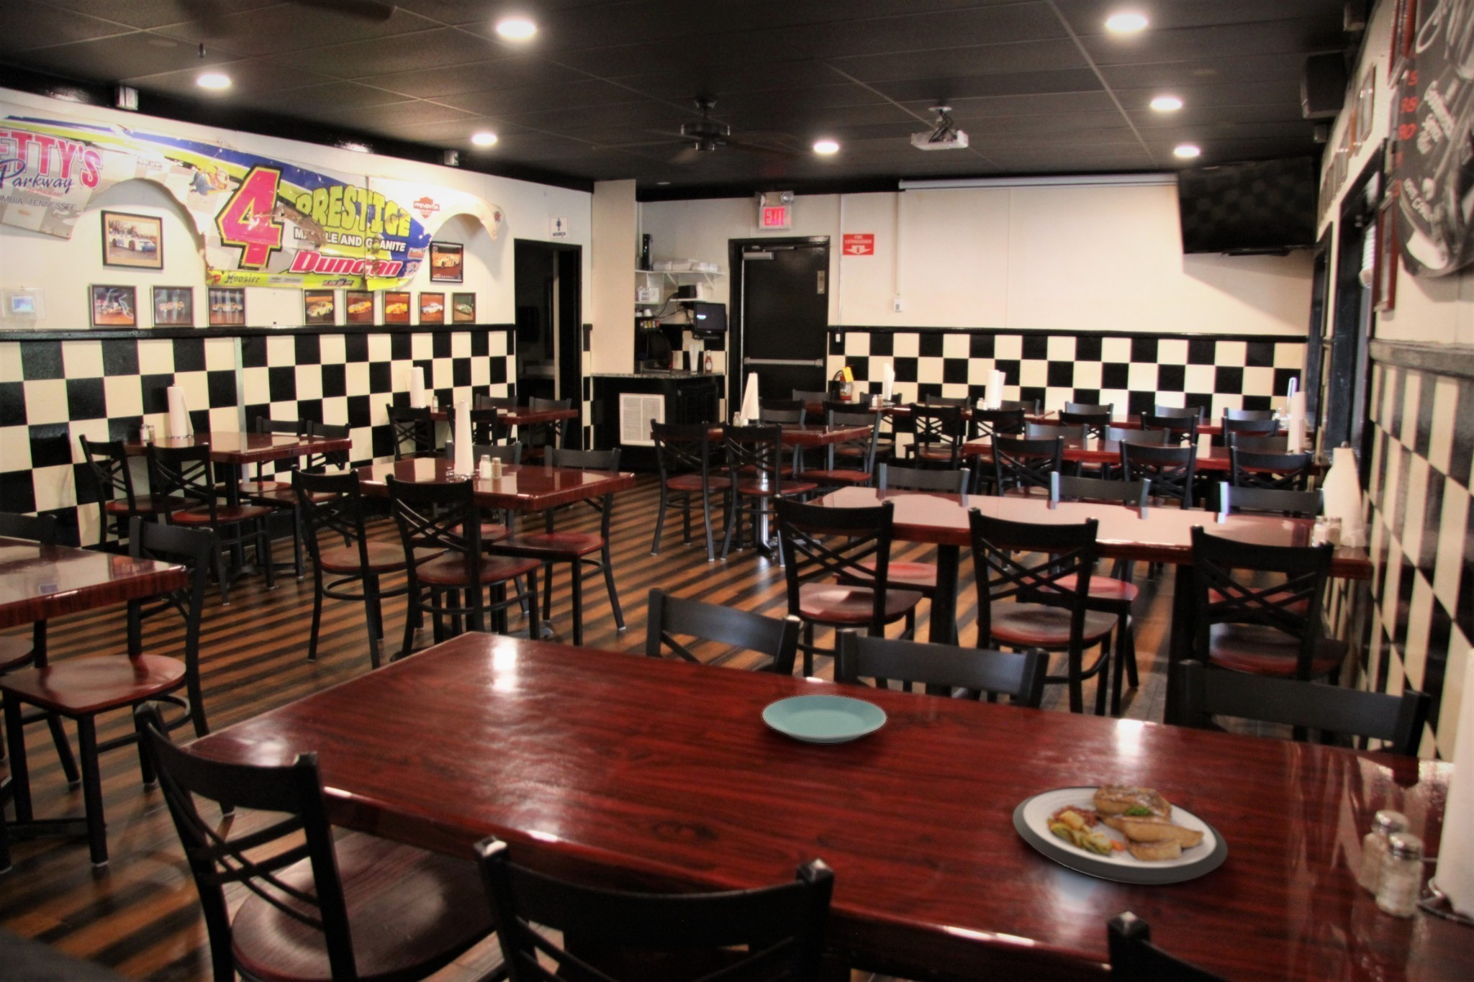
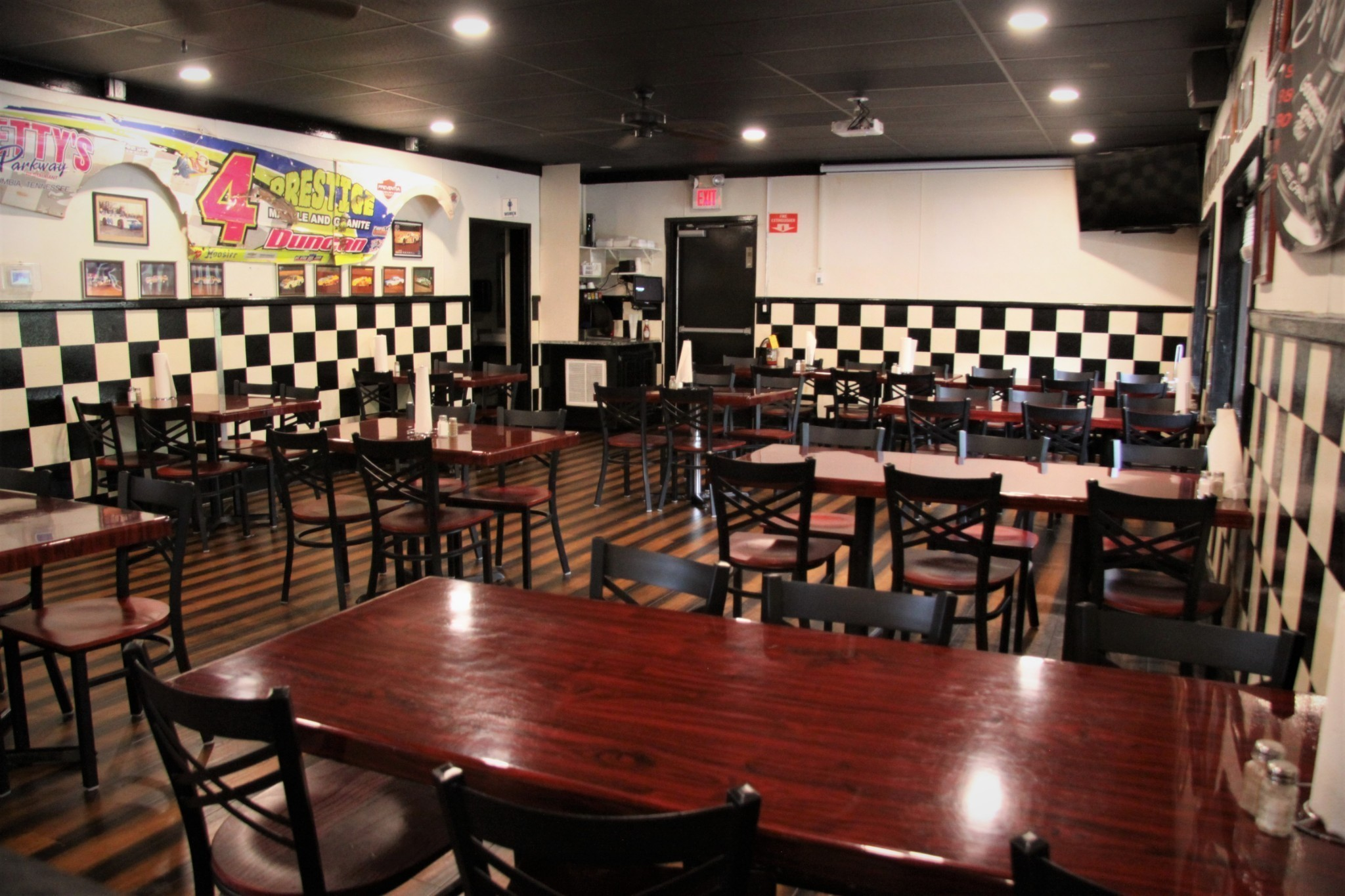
- plate (823, 721)
- plate (1117, 824)
